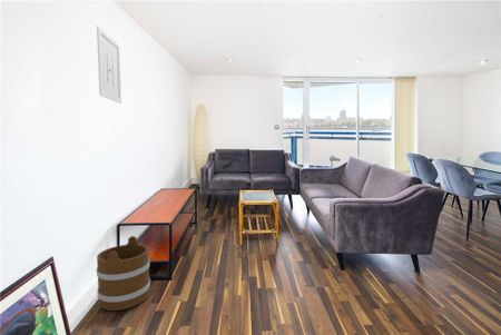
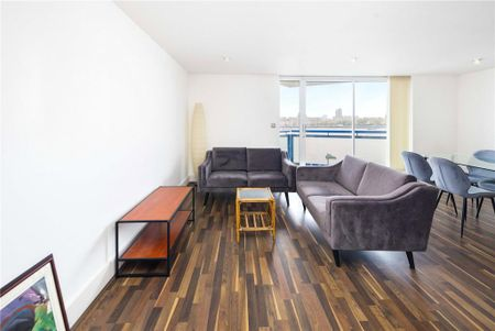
- wall art (110, 68)
- bucket (124, 269)
